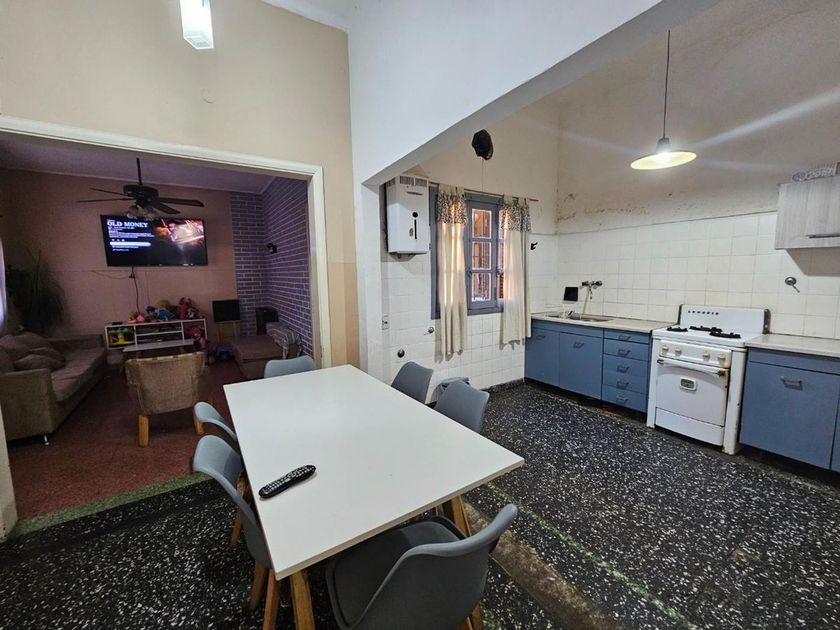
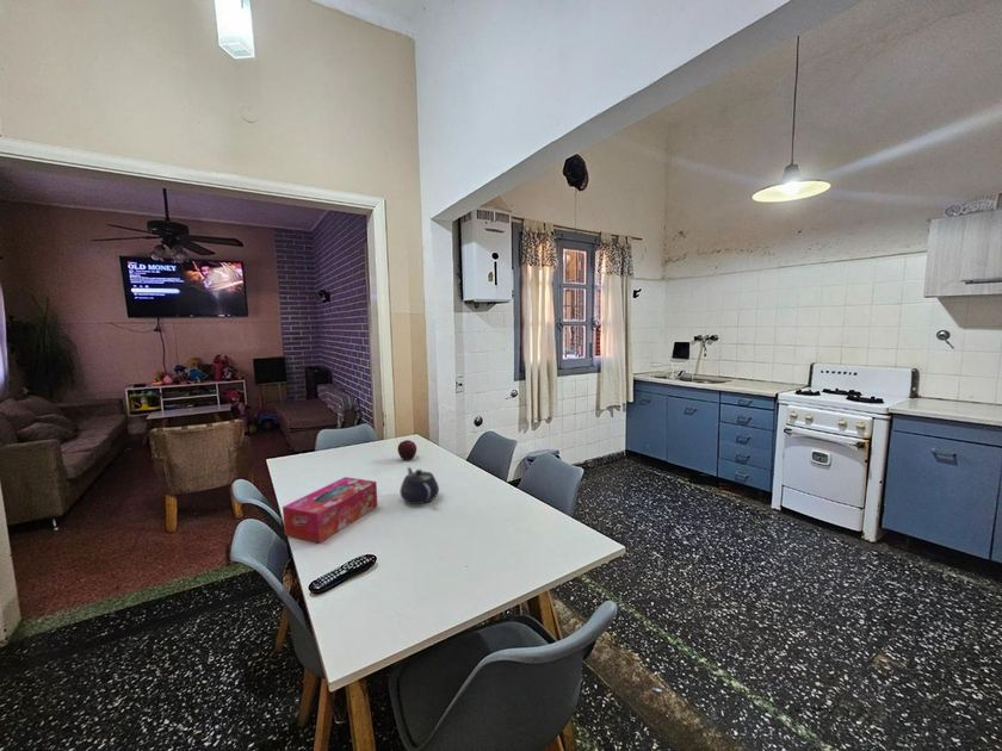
+ fruit (407, 449)
+ teapot (419, 484)
+ tissue box (333, 505)
